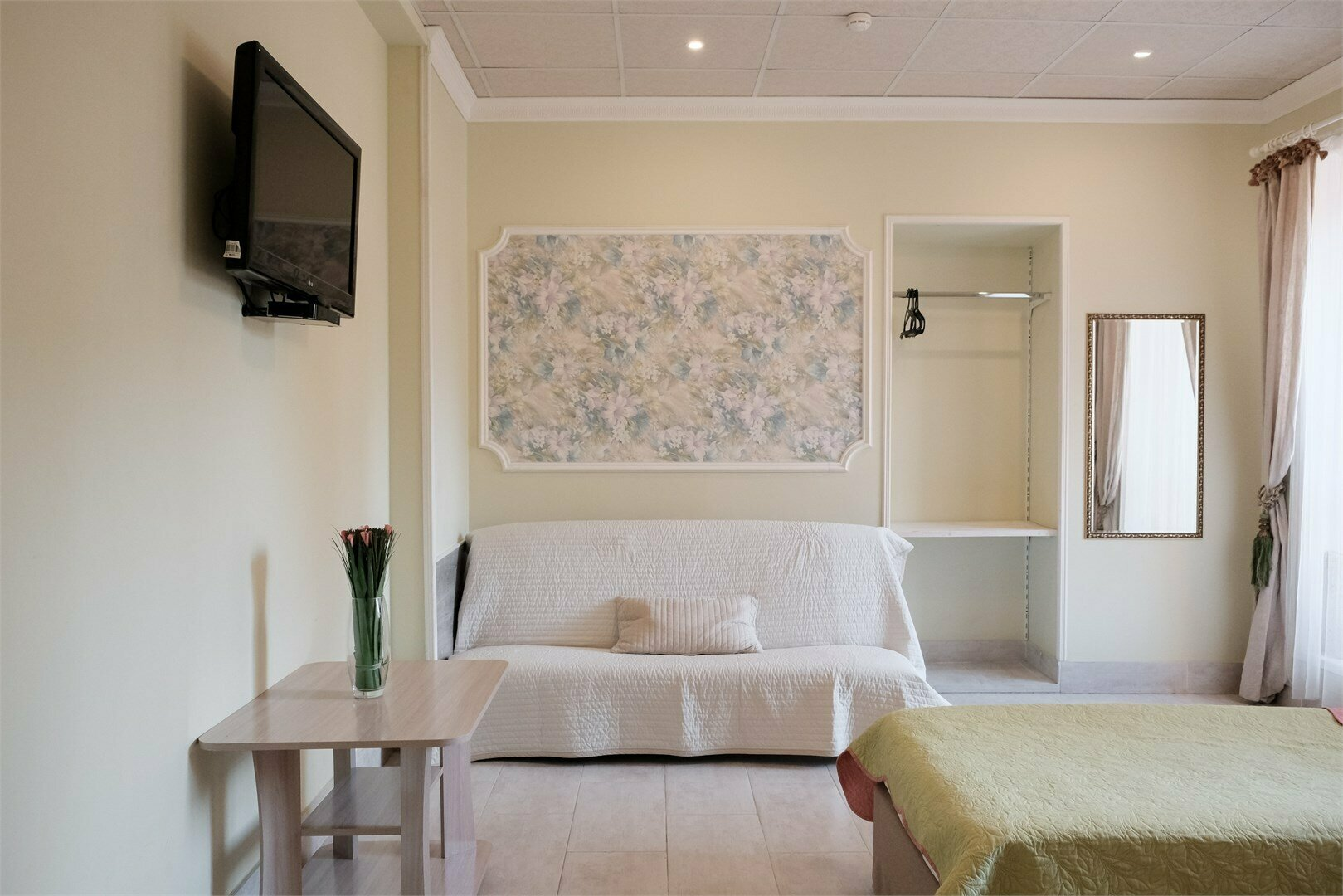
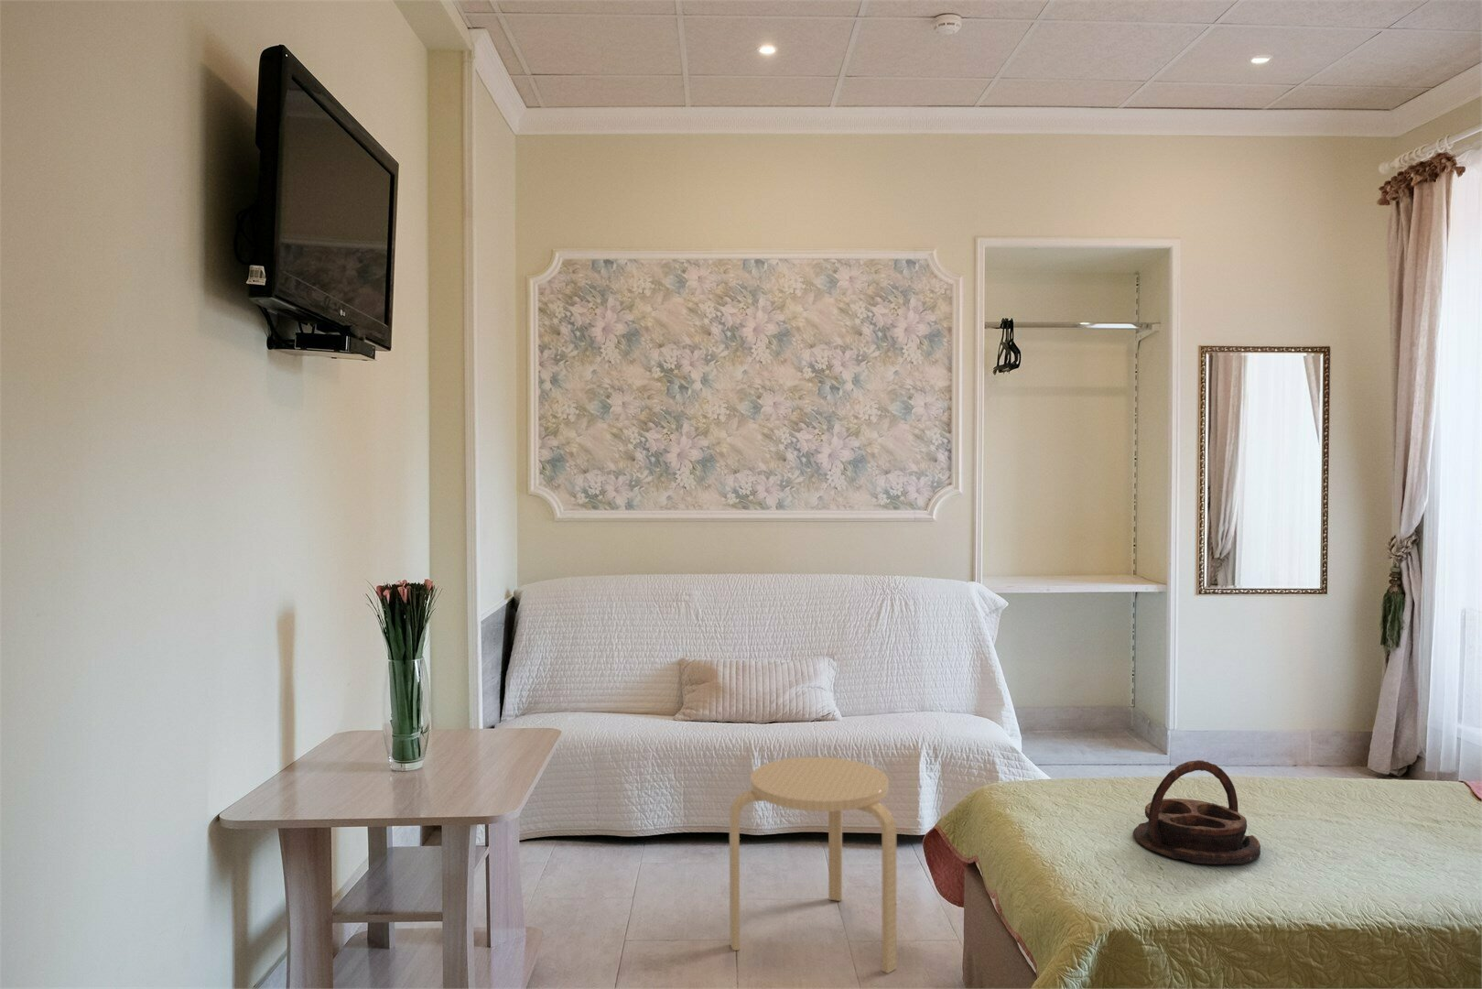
+ serving tray (1195, 801)
+ stool (829, 852)
